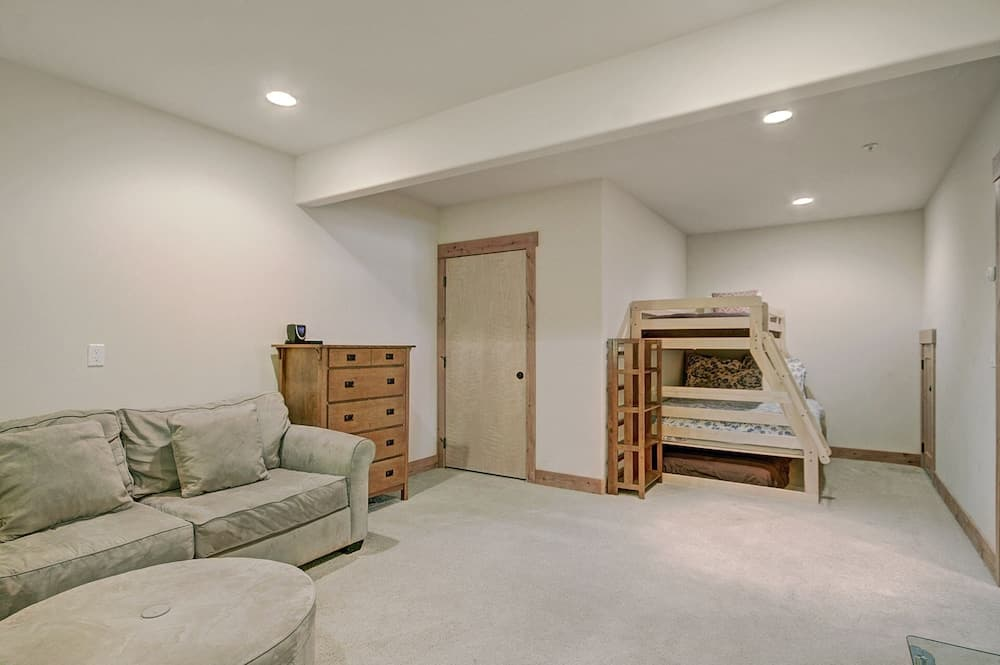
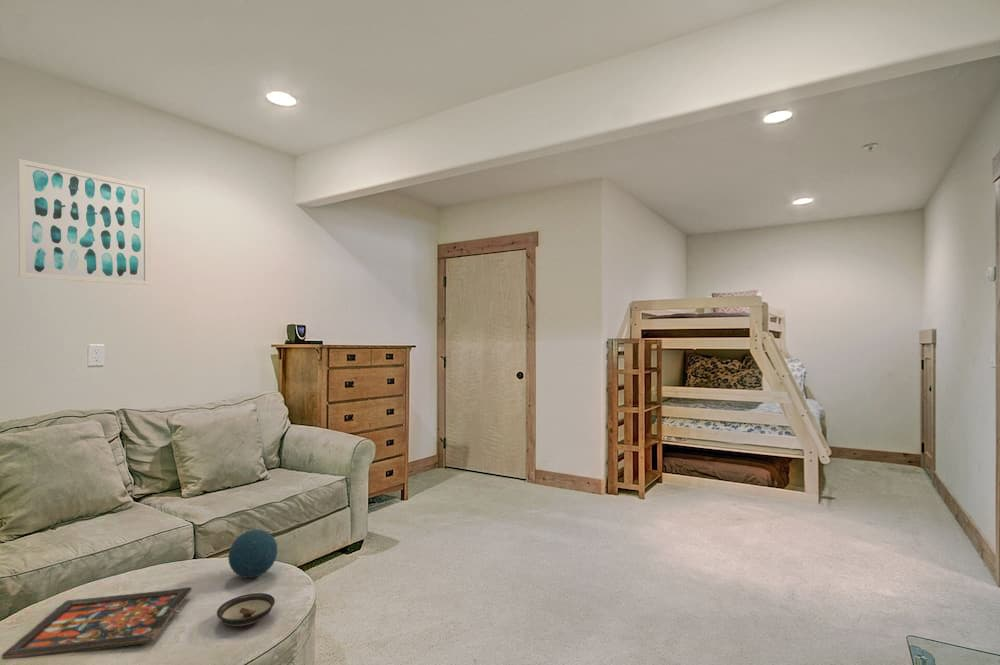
+ decorative orb (253, 553)
+ saucer (246, 612)
+ wall art (89, 227)
+ board game (109, 620)
